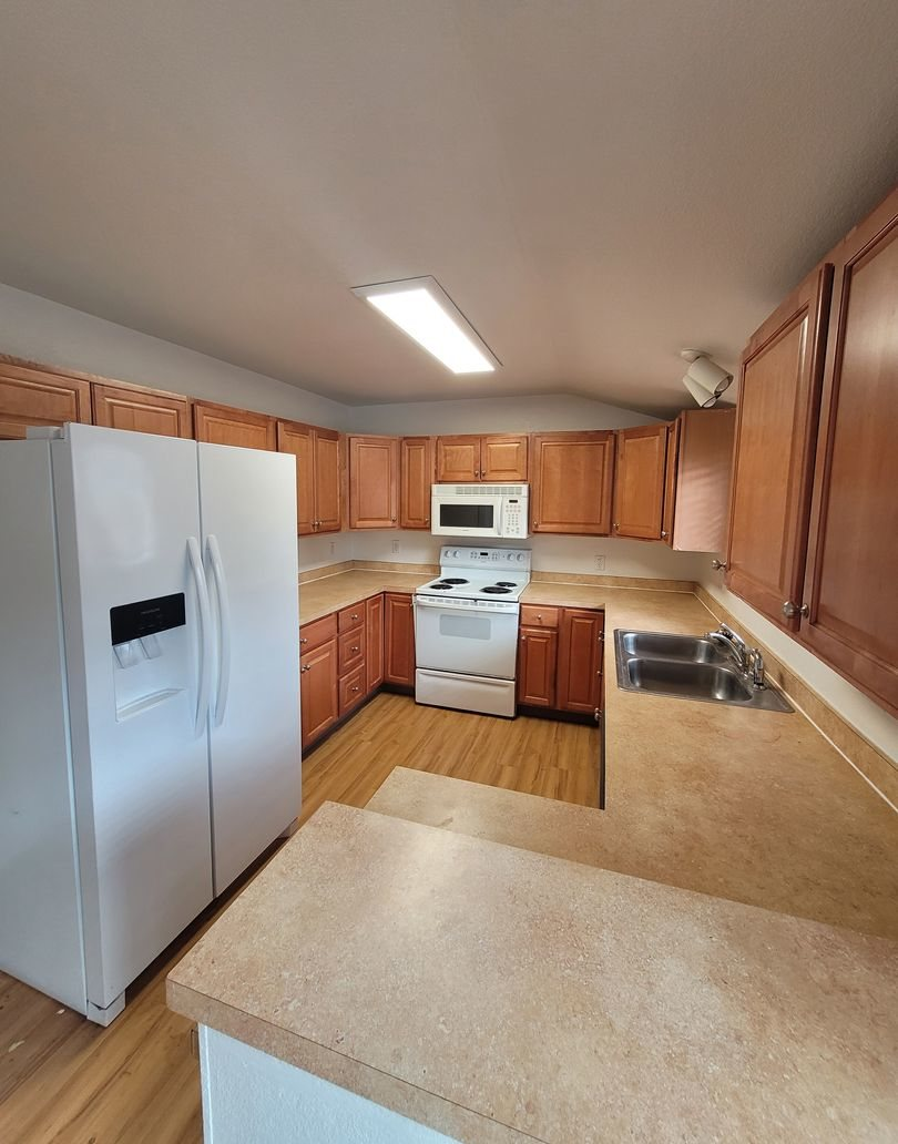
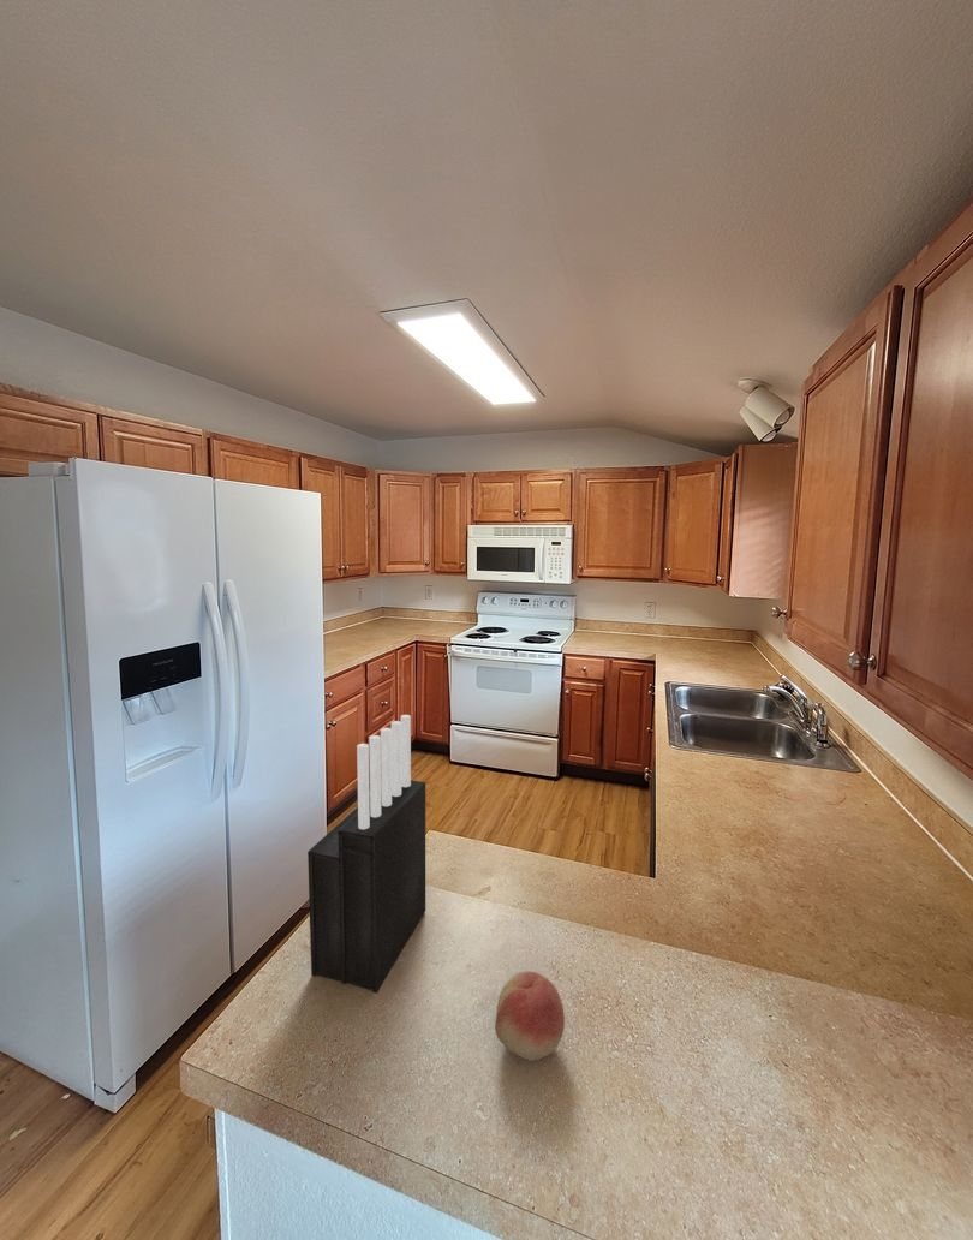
+ knife block (365, 835)
+ fruit (527, 1013)
